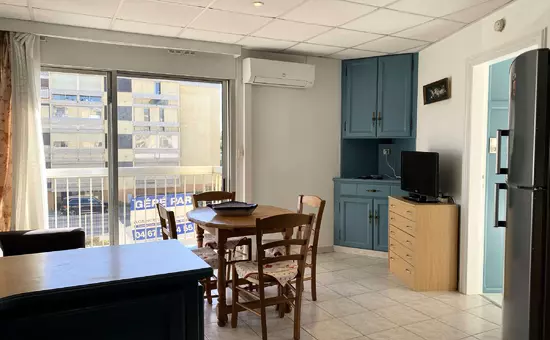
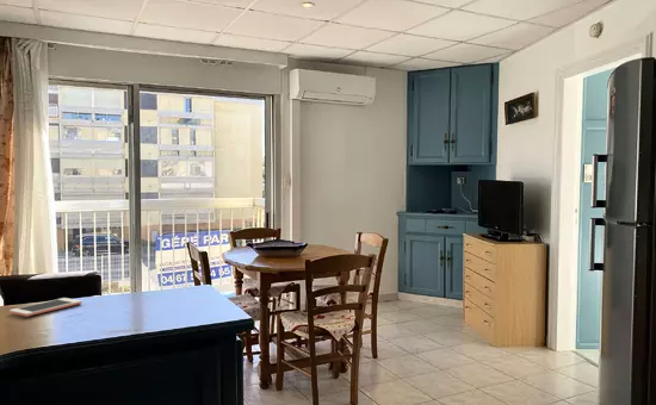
+ cell phone (47, 306)
